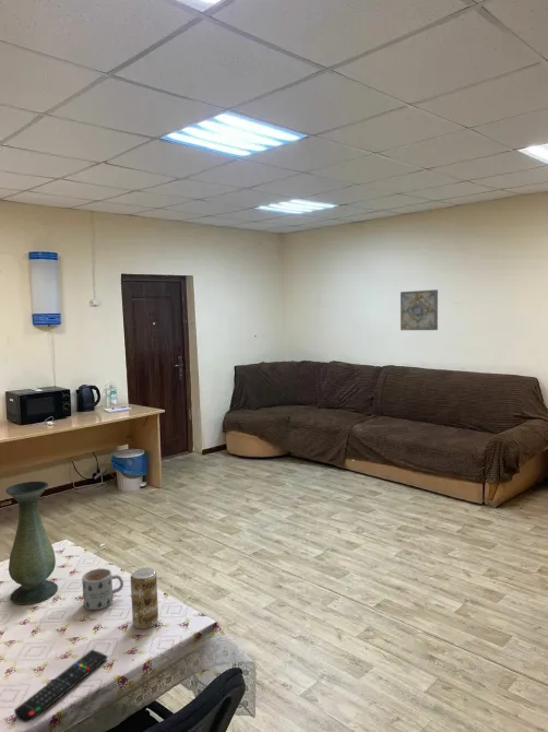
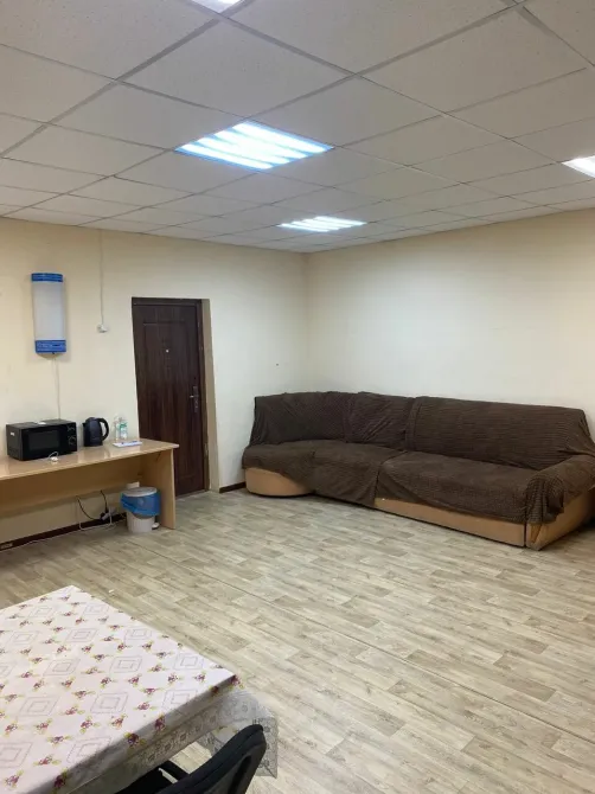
- vase (31, 540)
- beverage can (144, 597)
- remote control (63, 683)
- wall art (418, 310)
- mug (103, 588)
